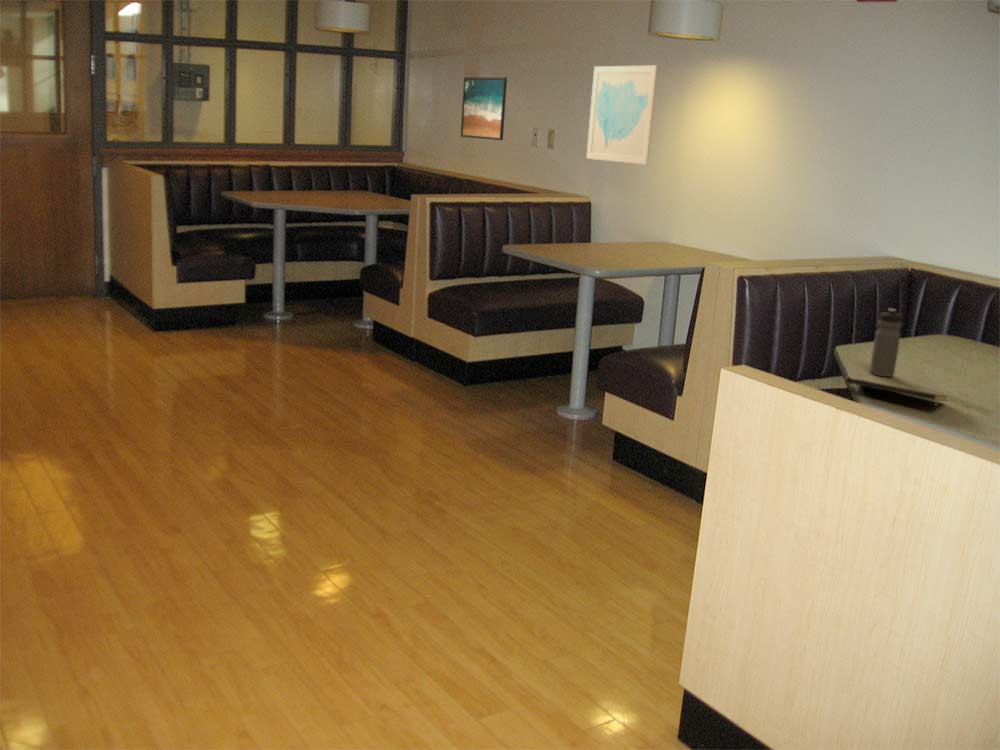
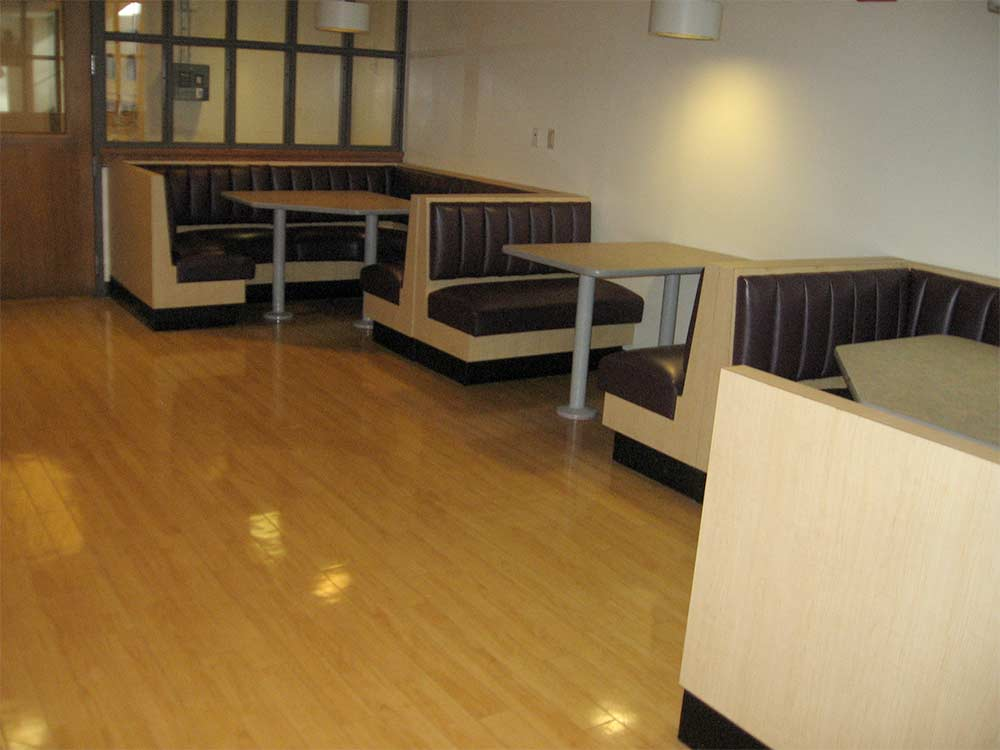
- notepad (896, 389)
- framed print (483, 108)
- water bottle (886, 341)
- wall art (620, 114)
